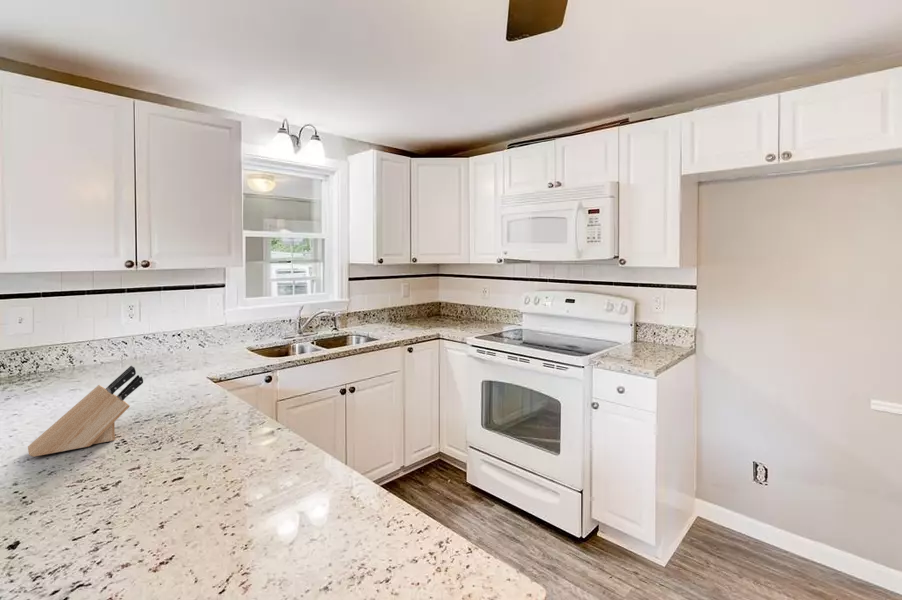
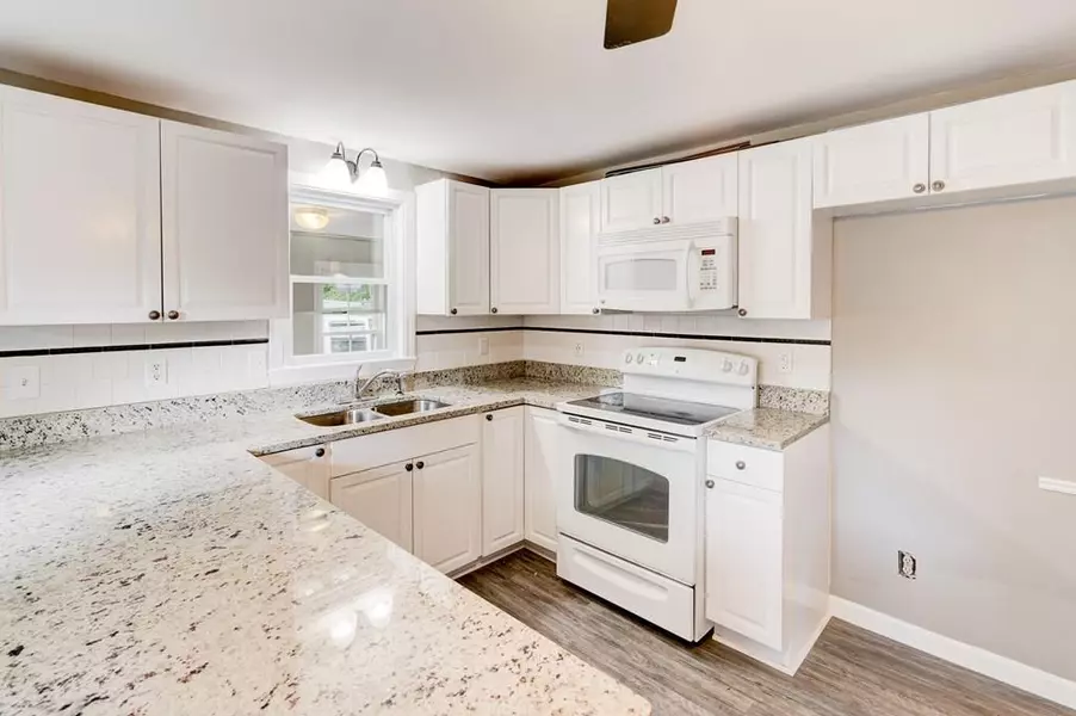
- knife block (88, 406)
